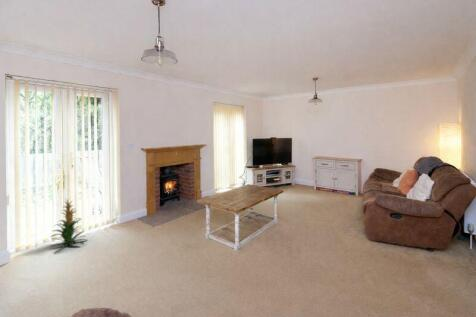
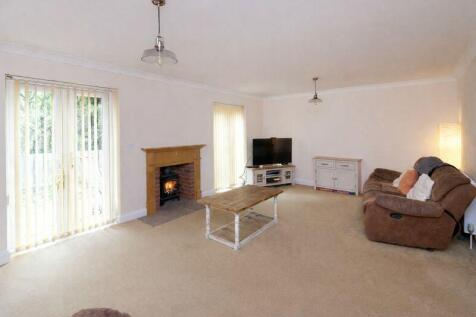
- indoor plant (68, 221)
